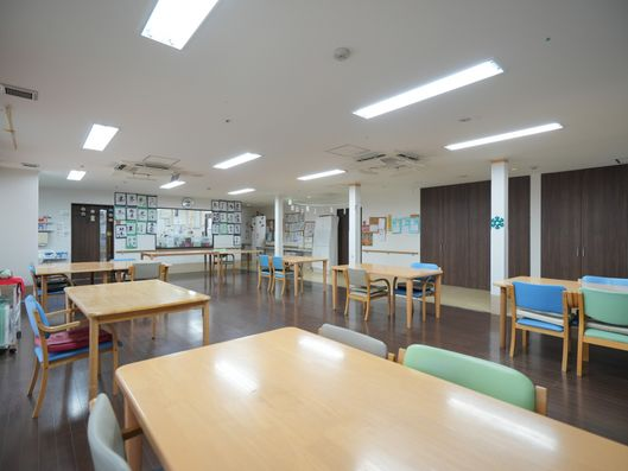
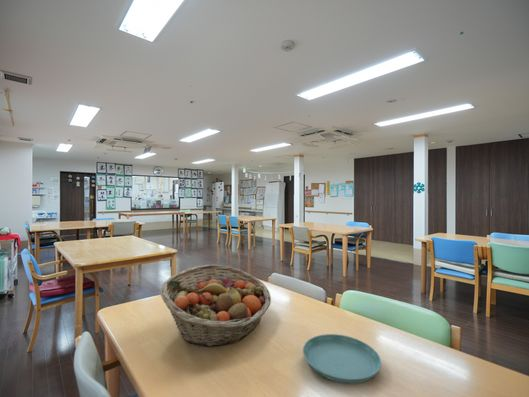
+ fruit basket (219, 299)
+ saucer (340, 358)
